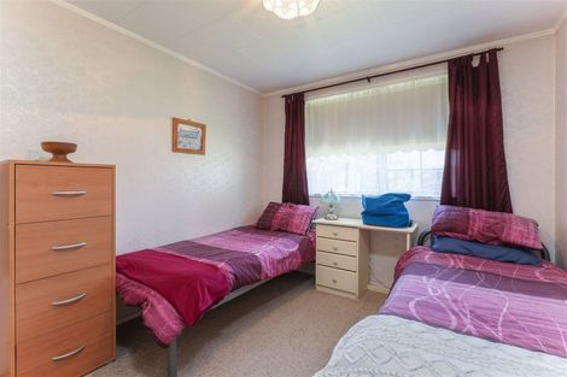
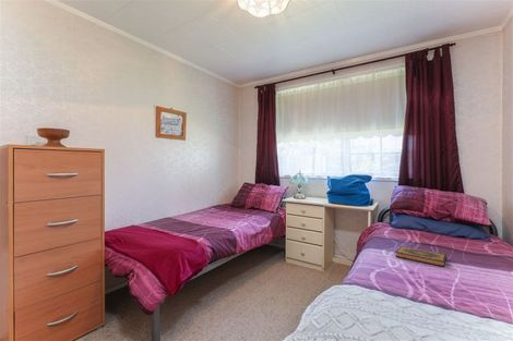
+ hardback book (420, 255)
